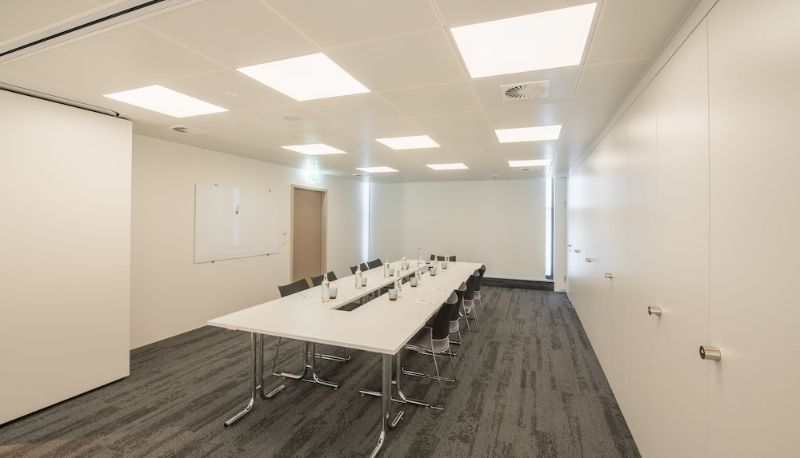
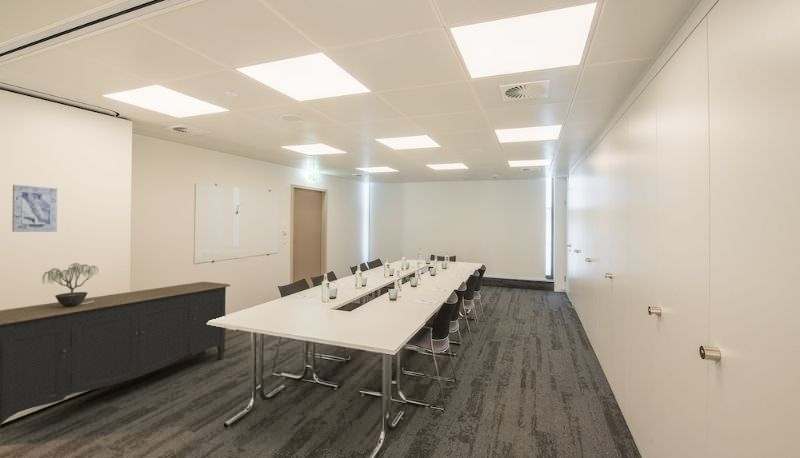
+ sideboard (126, 342)
+ wall art (35, 209)
+ potted plant (70, 284)
